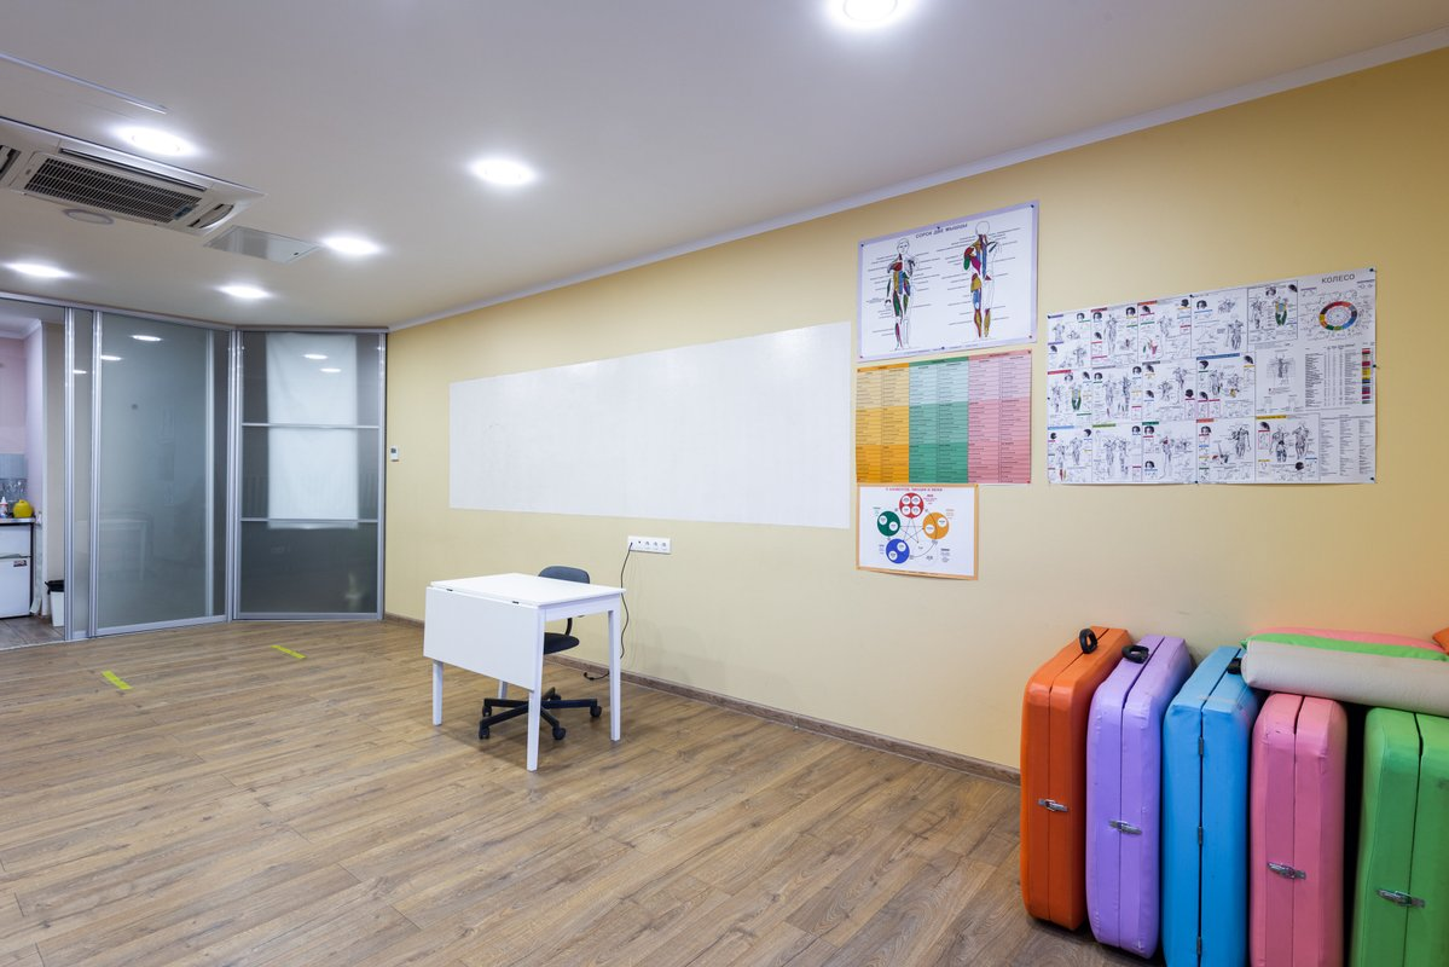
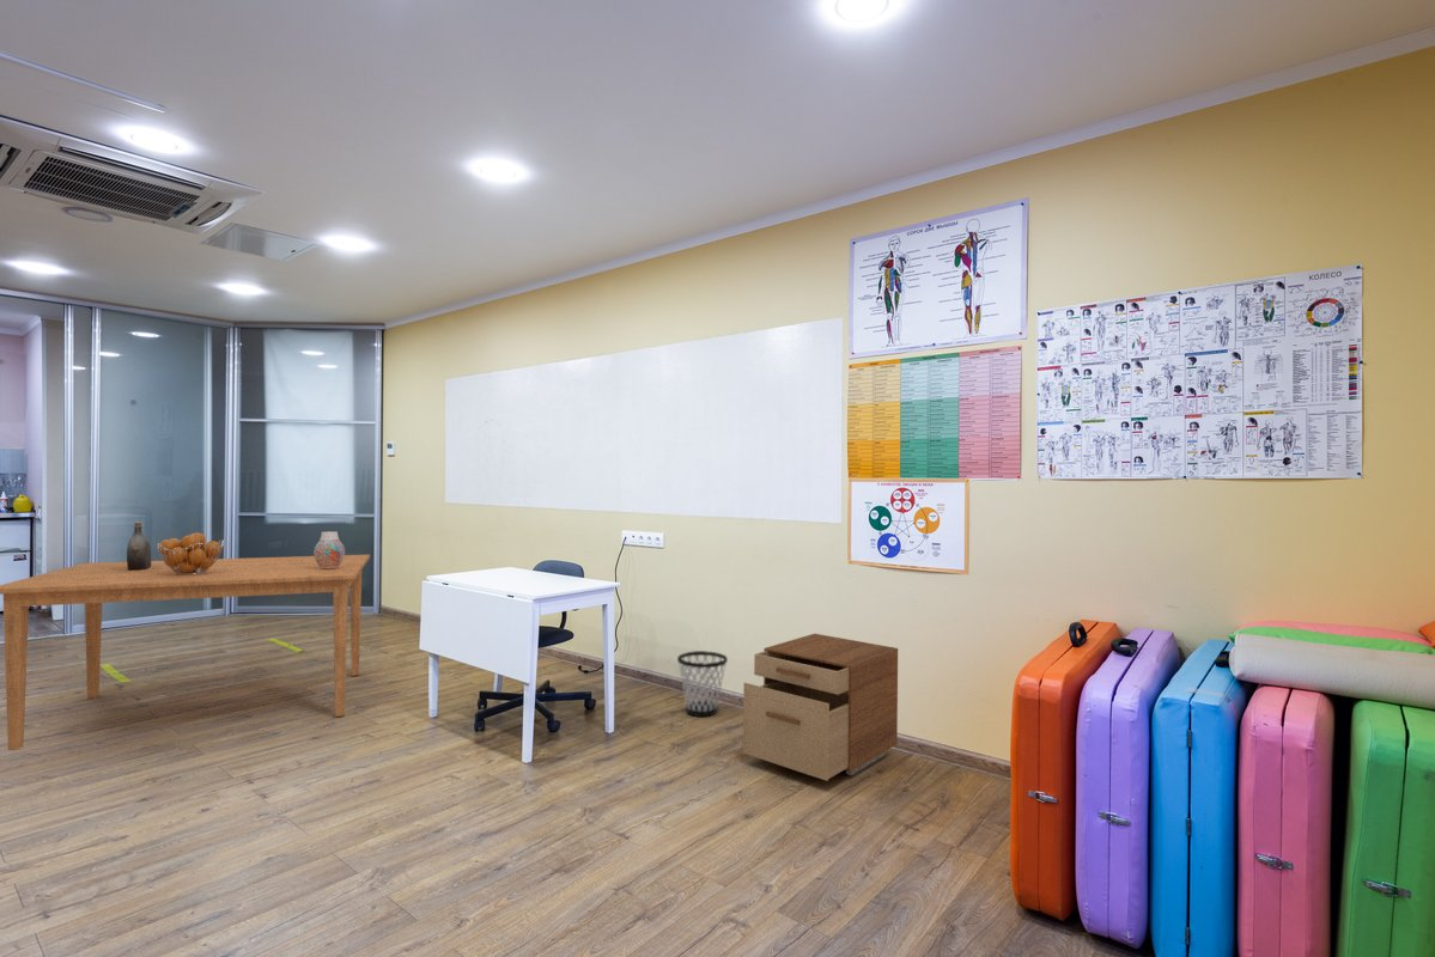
+ wastebasket (703, 684)
+ filing cabinet (820, 705)
+ dining table (212, 597)
+ vase (329, 549)
+ water jug (139, 544)
+ fruit basket (190, 553)
